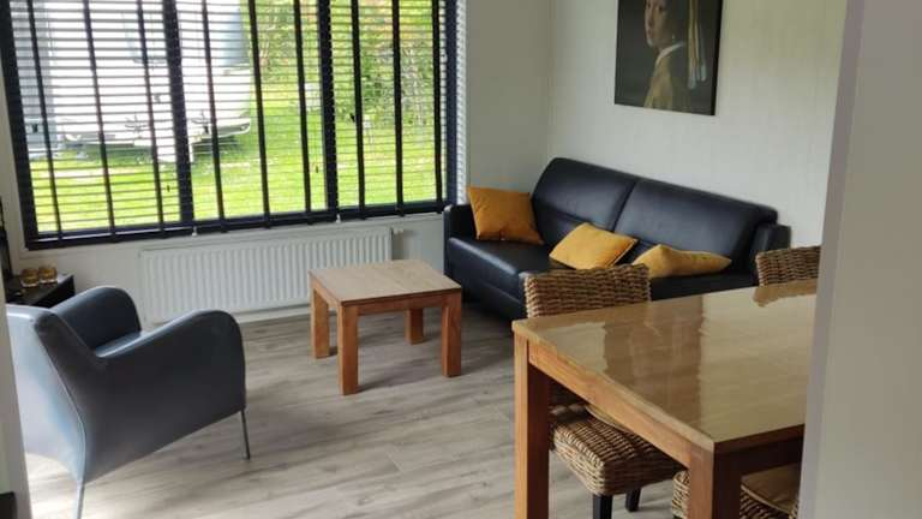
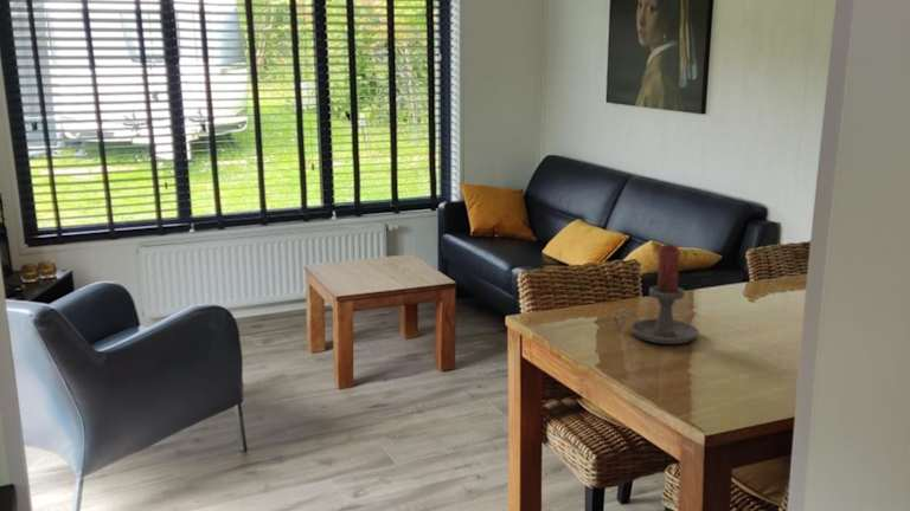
+ candle holder (656, 290)
